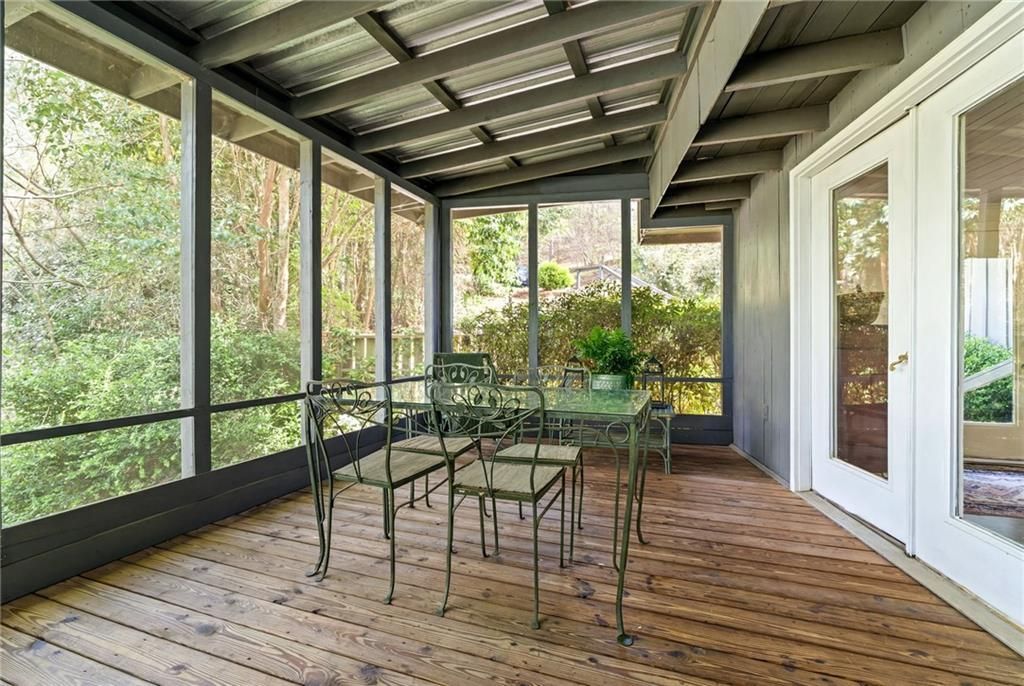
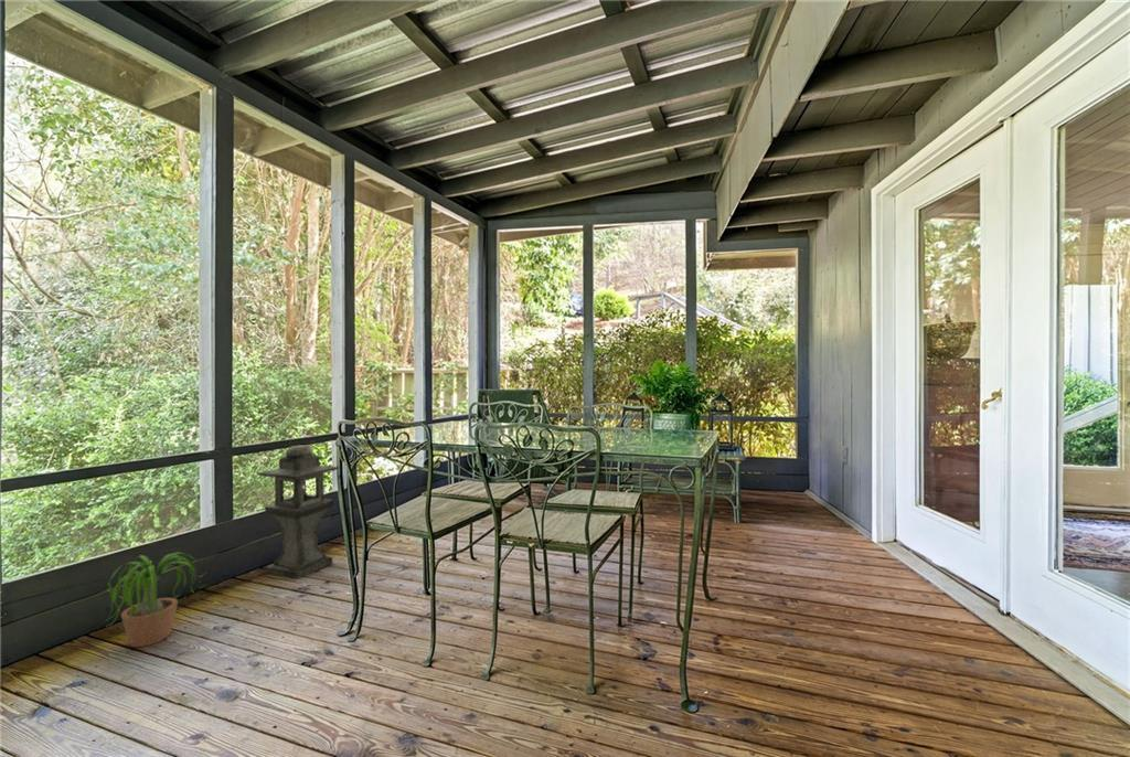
+ lantern (299, 507)
+ potted plant (151, 595)
